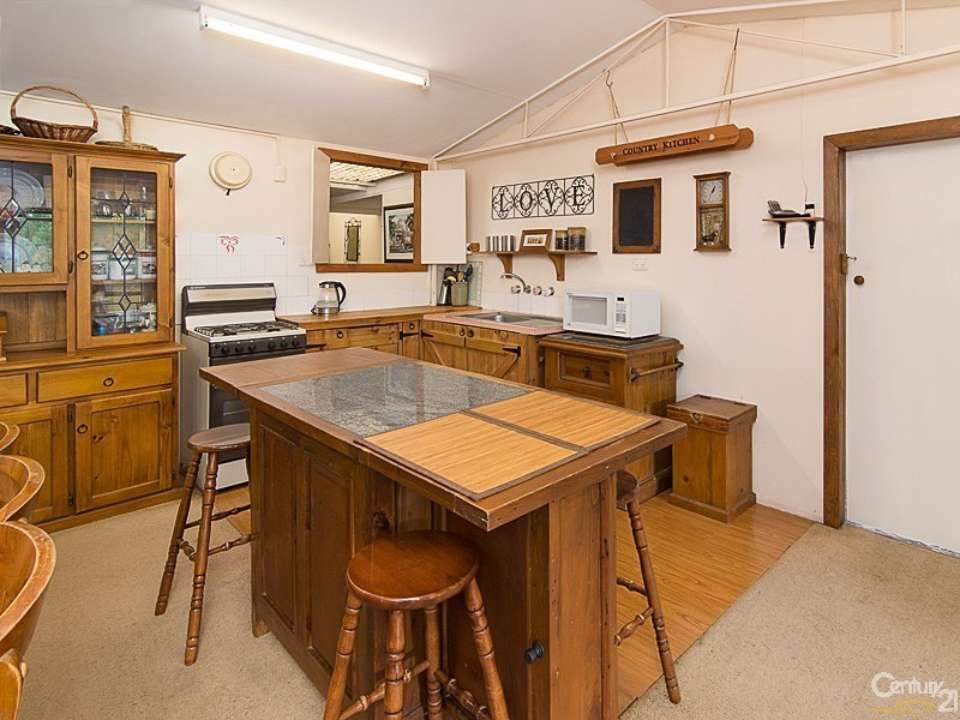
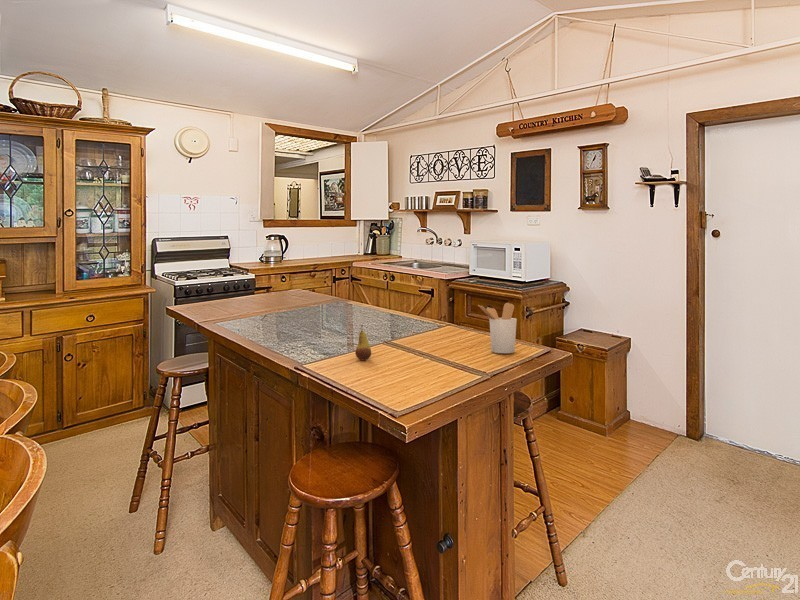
+ fruit (363, 341)
+ utensil holder (496, 327)
